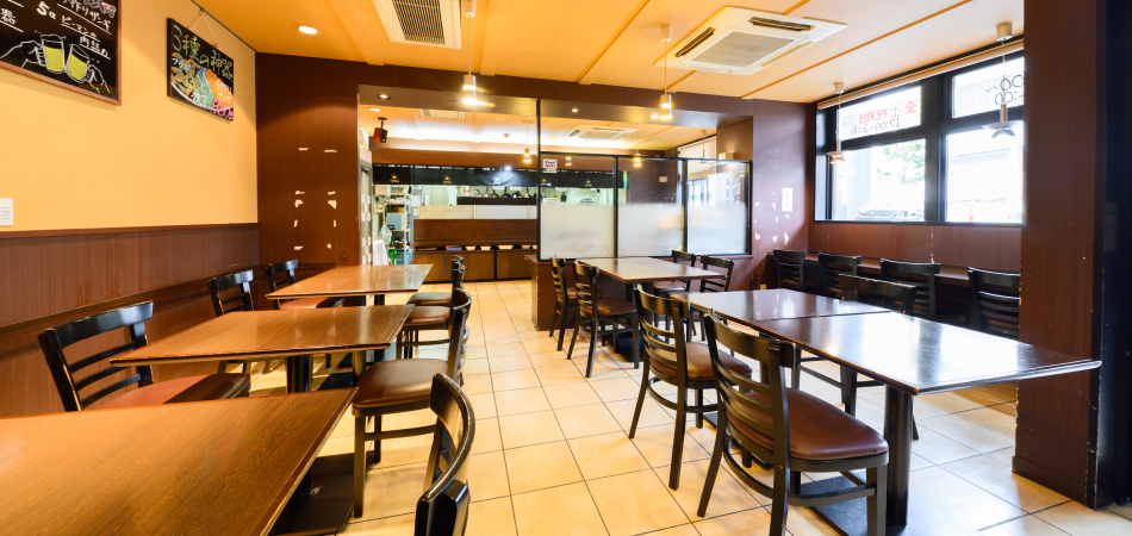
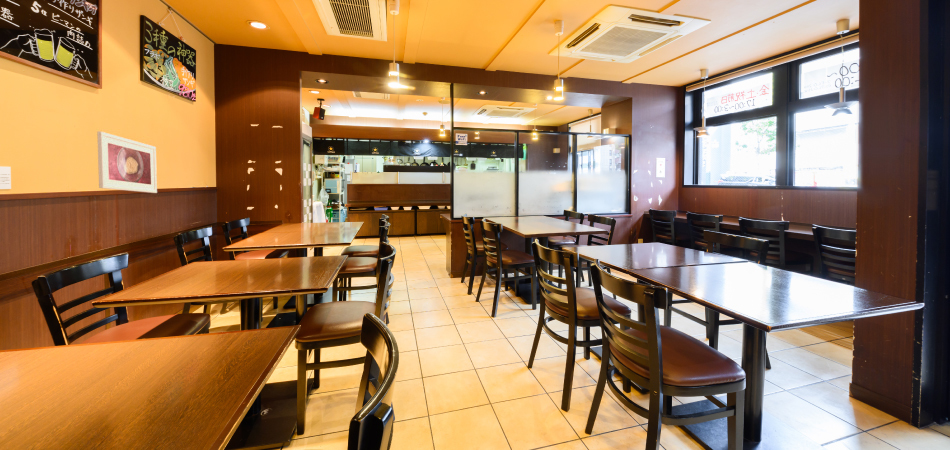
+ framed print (130, 165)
